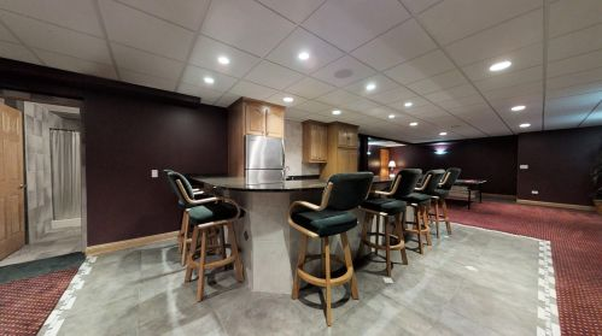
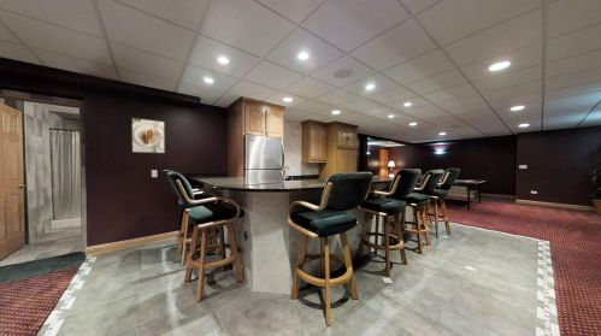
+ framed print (148, 136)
